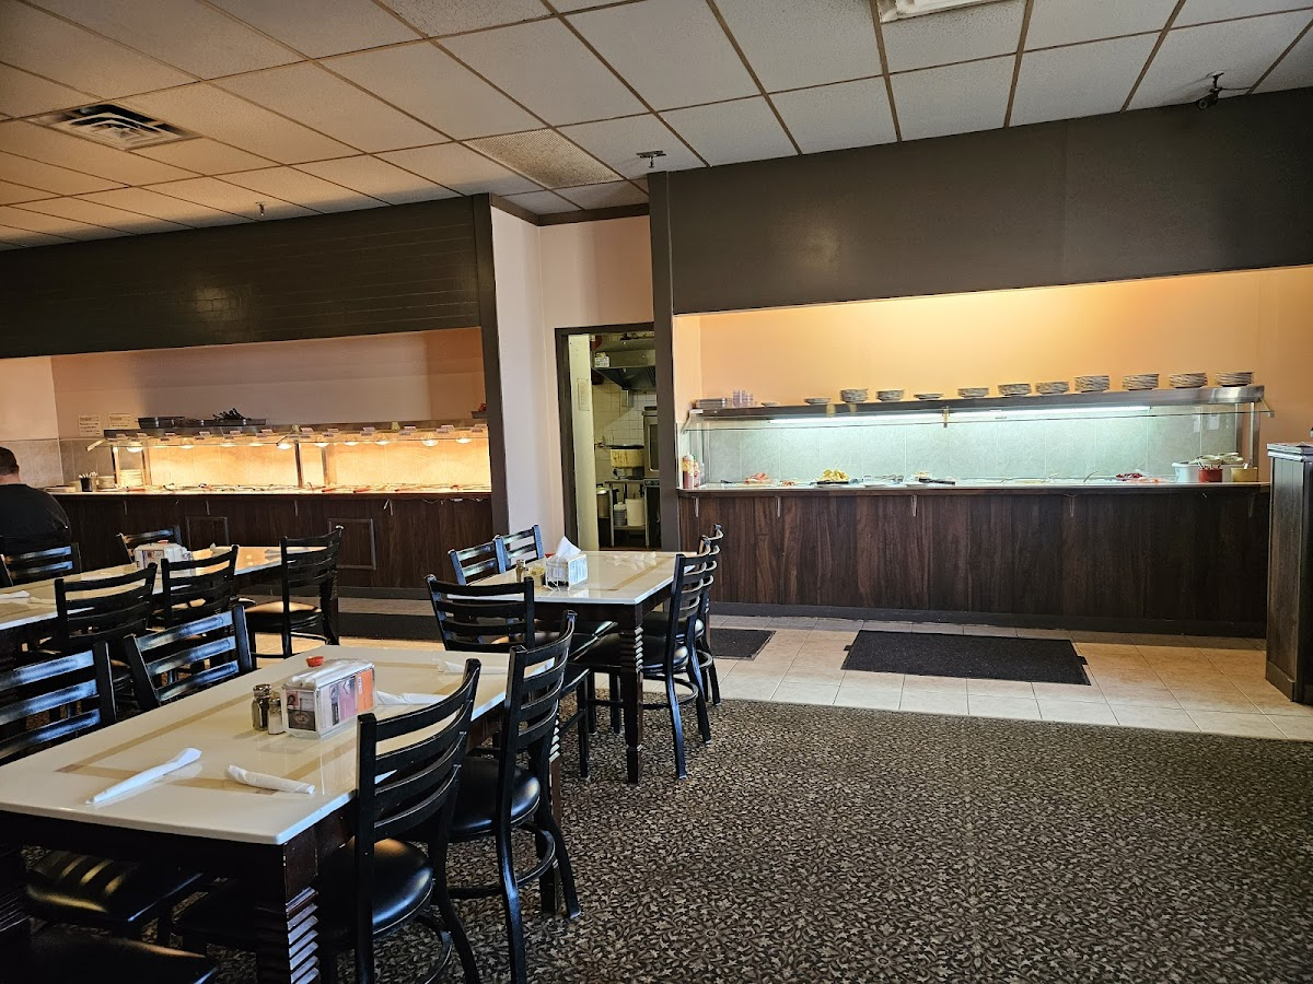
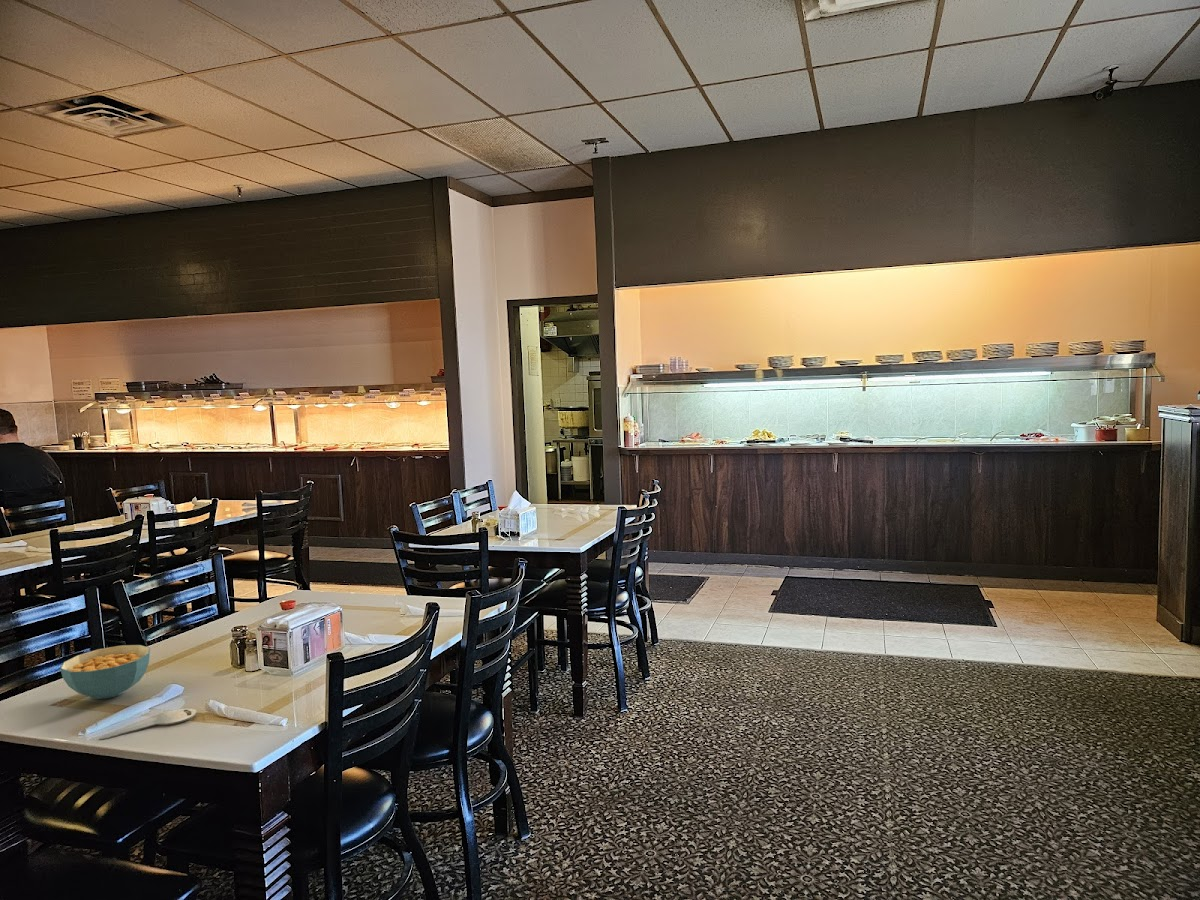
+ key (149, 724)
+ cereal bowl (108, 676)
